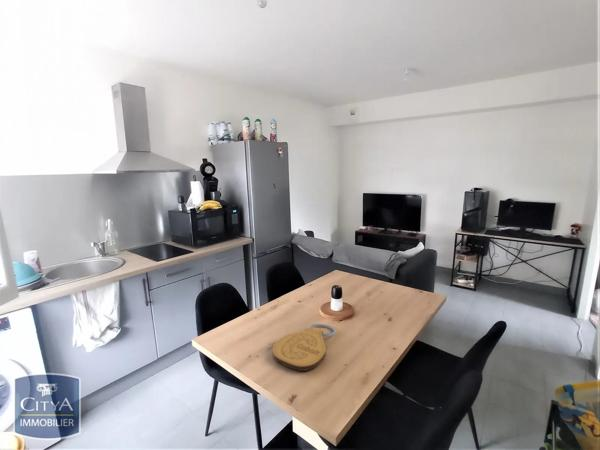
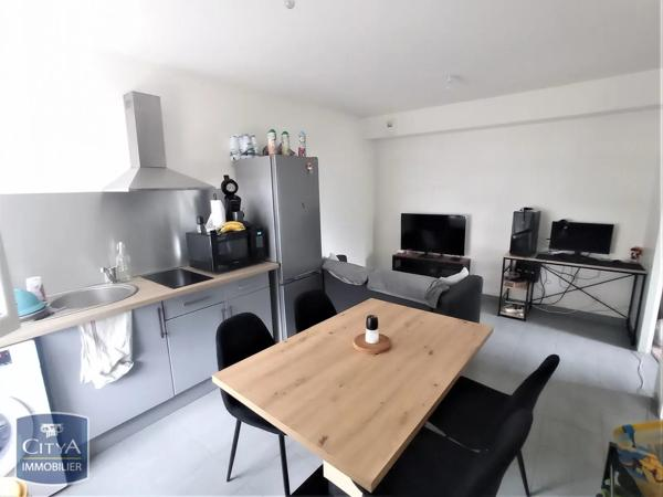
- key chain (309, 339)
